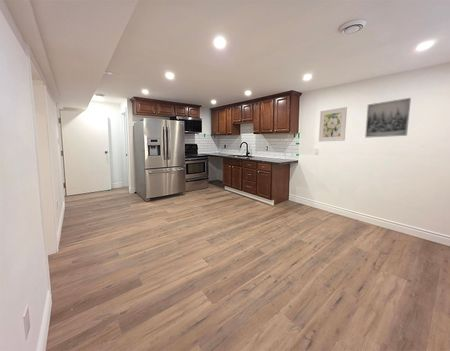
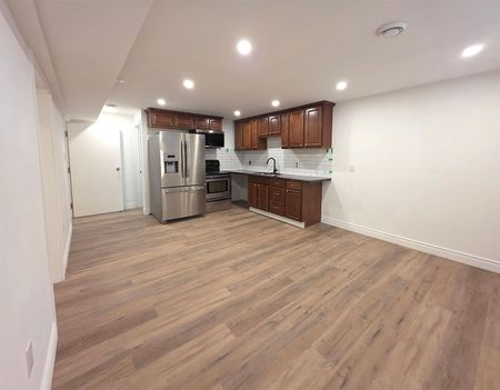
- wall art (386, 119)
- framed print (332, 125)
